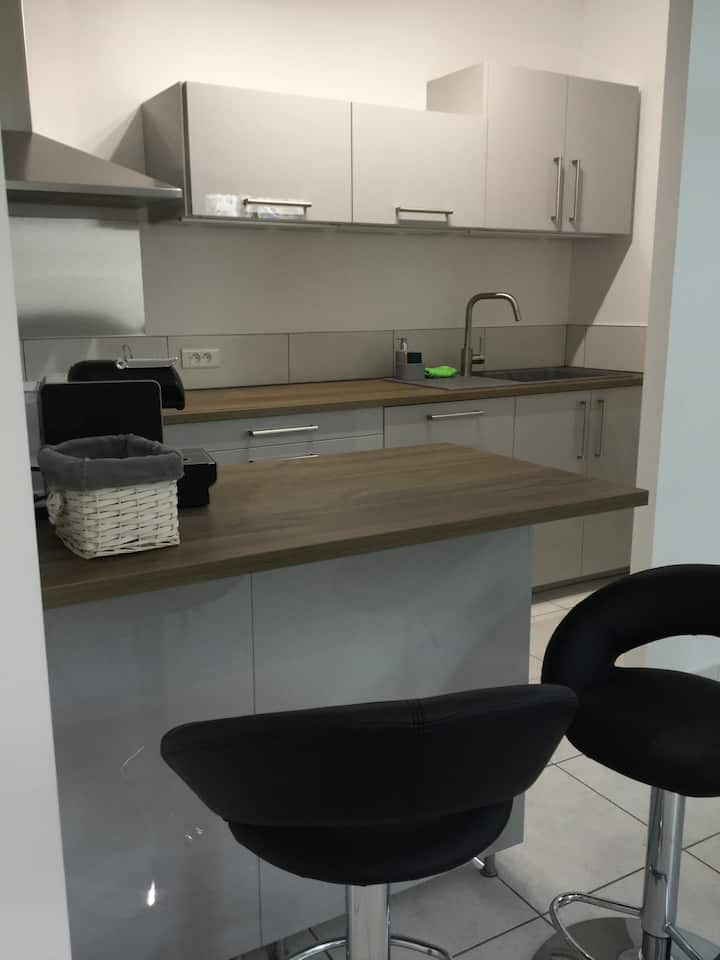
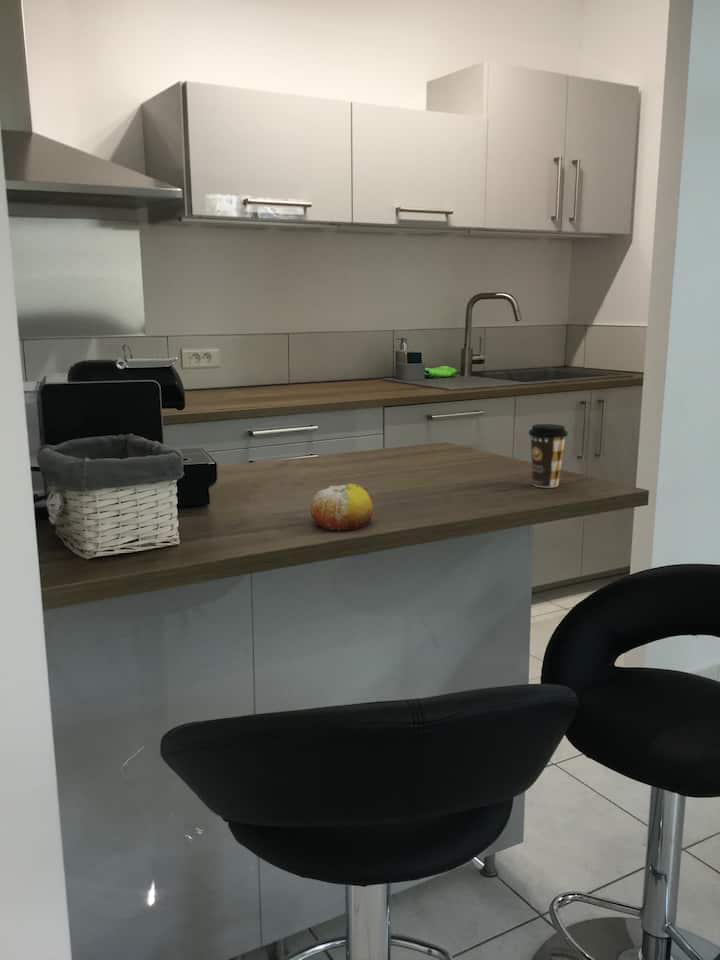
+ fruit (340, 504)
+ coffee cup (547, 455)
